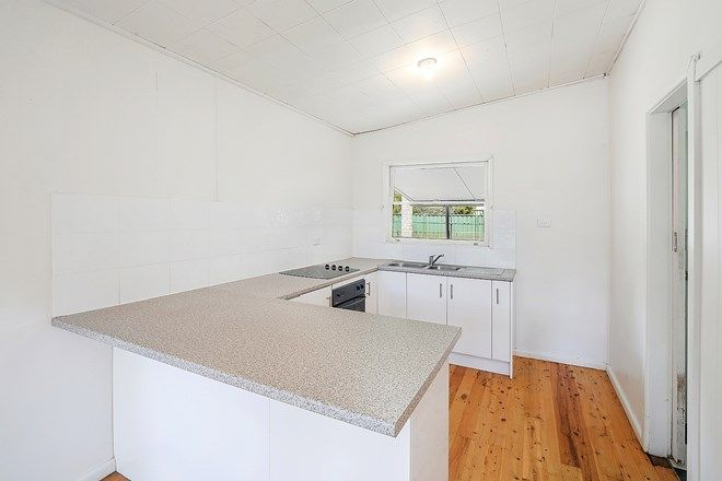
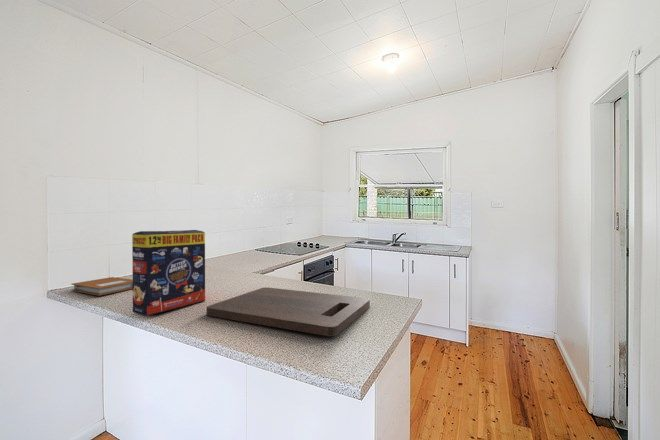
+ notebook (108, 285)
+ cereal box (171, 268)
+ cutting board (291, 306)
